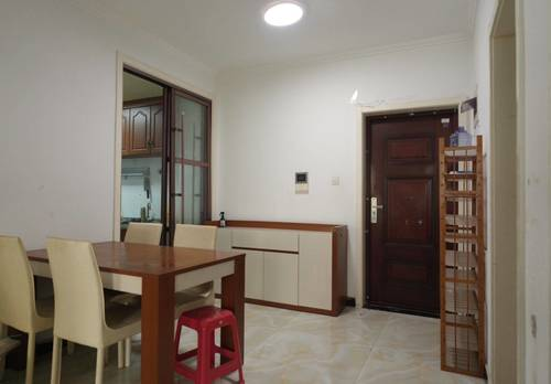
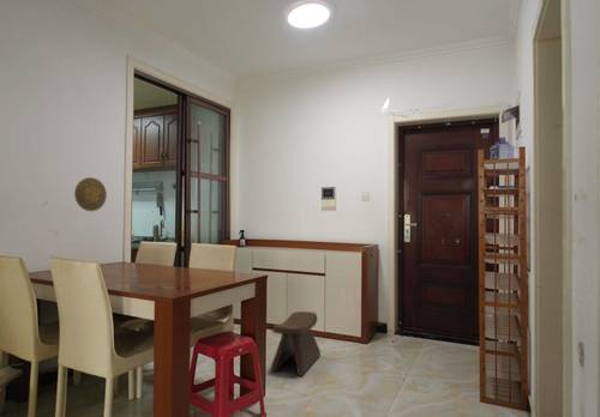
+ decorative plate (91, 194)
+ stool (296, 340)
